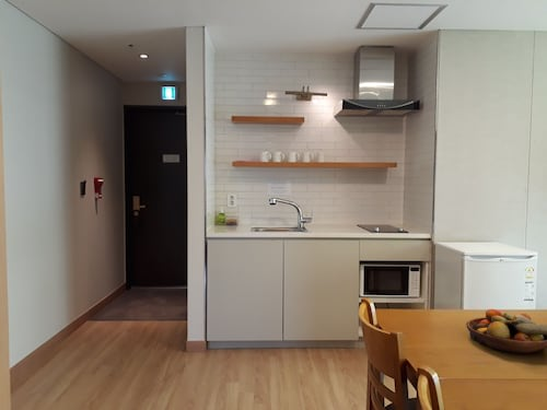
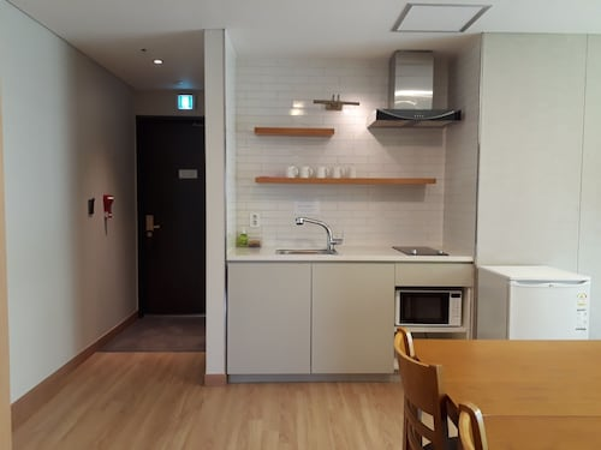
- fruit bowl (510, 326)
